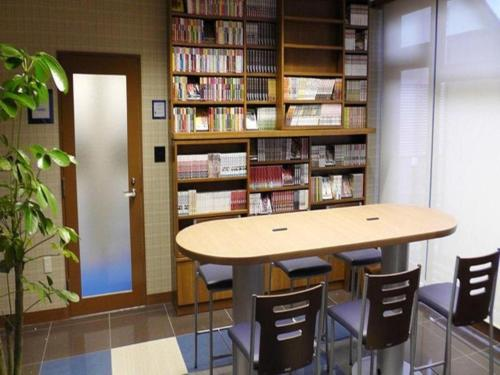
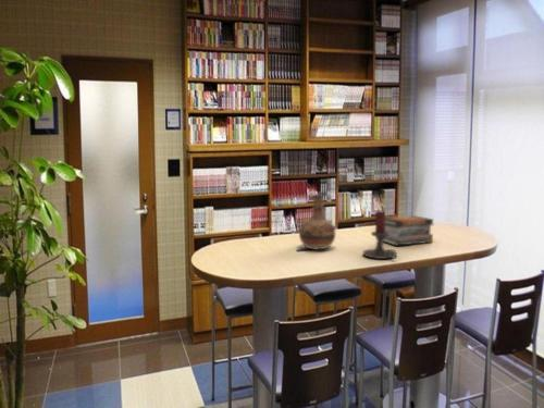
+ vase (317, 222)
+ book stack (405, 230)
+ candle holder (383, 234)
